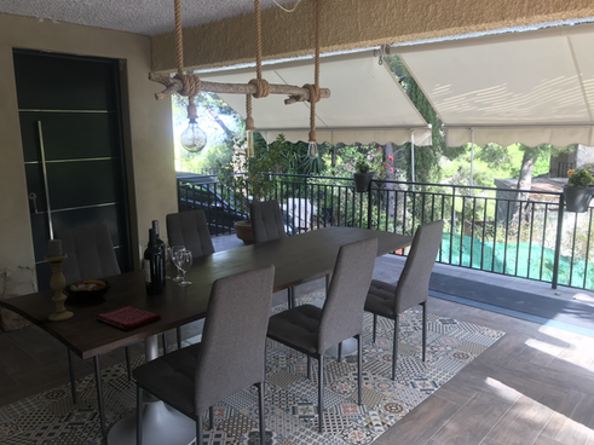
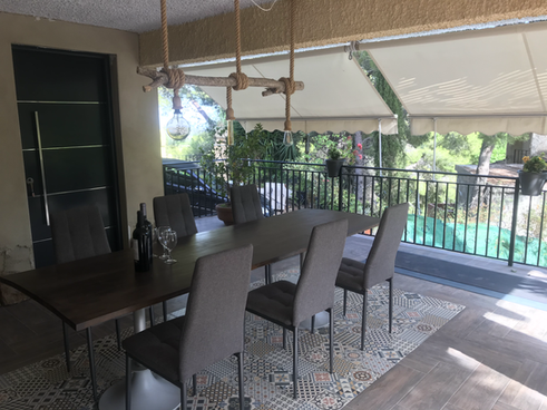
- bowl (87, 290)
- candle holder (57, 277)
- dish towel (128, 316)
